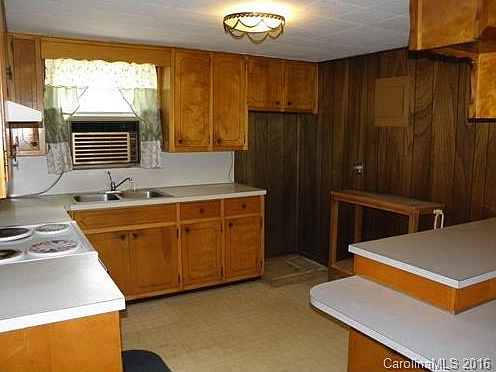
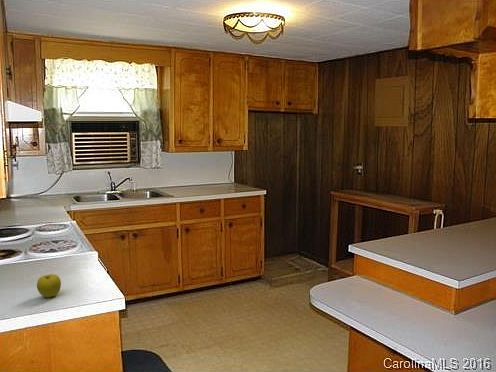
+ fruit (48, 285)
